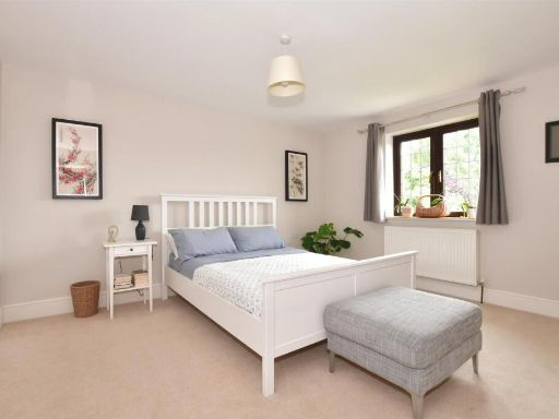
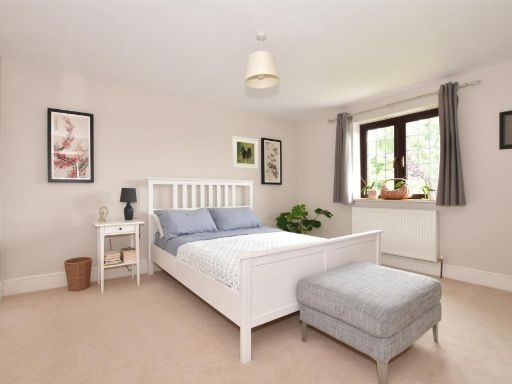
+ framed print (245, 153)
